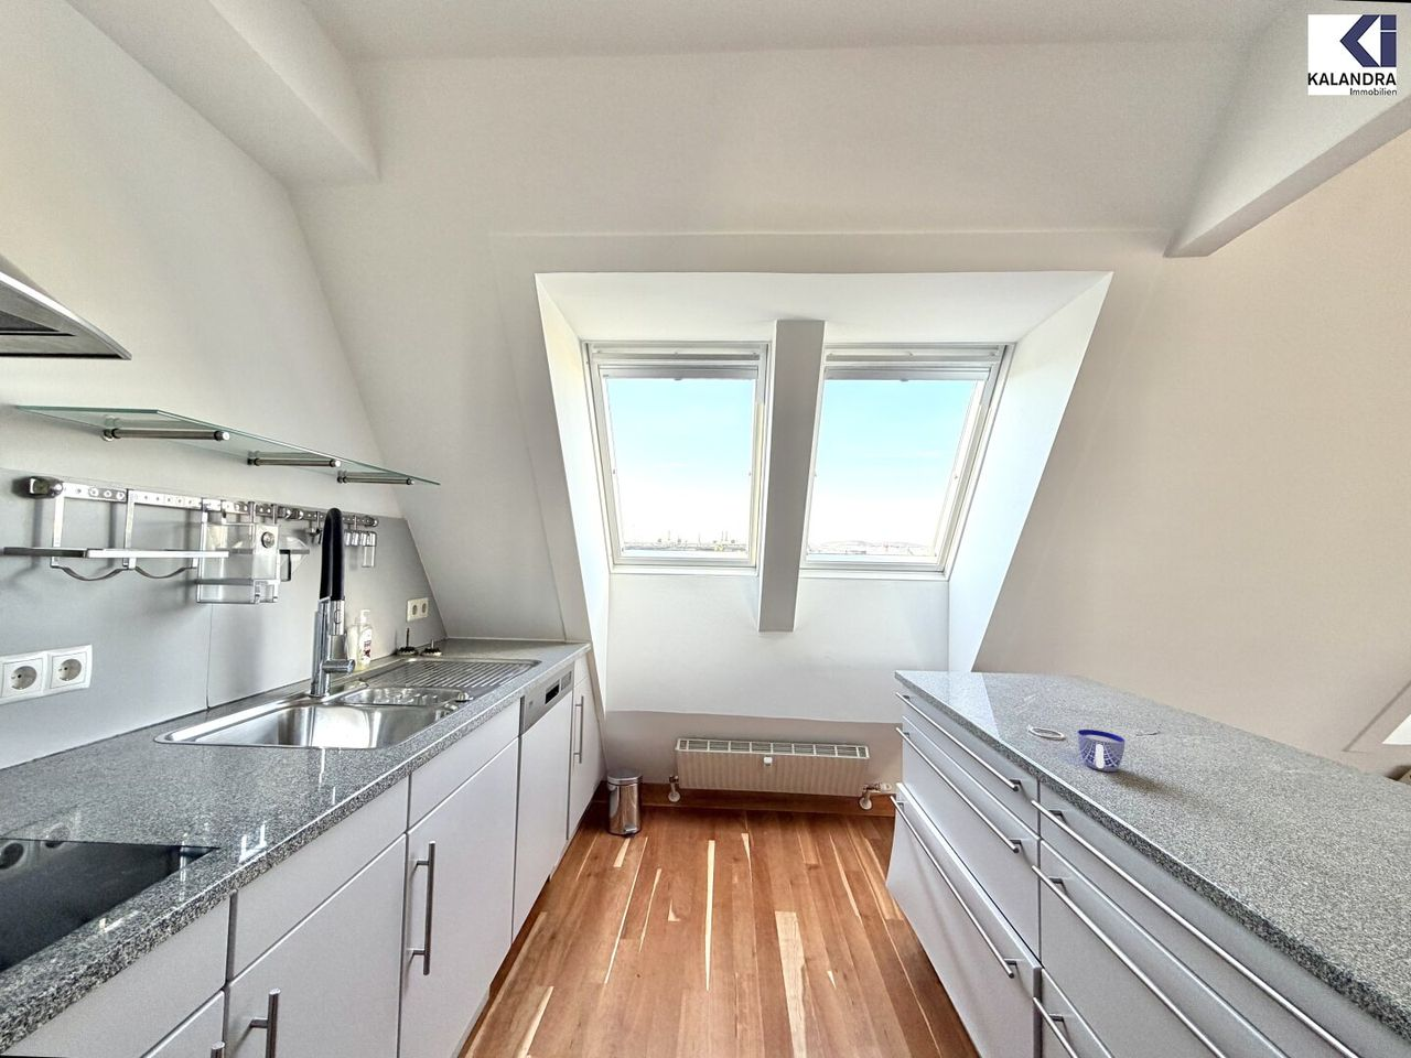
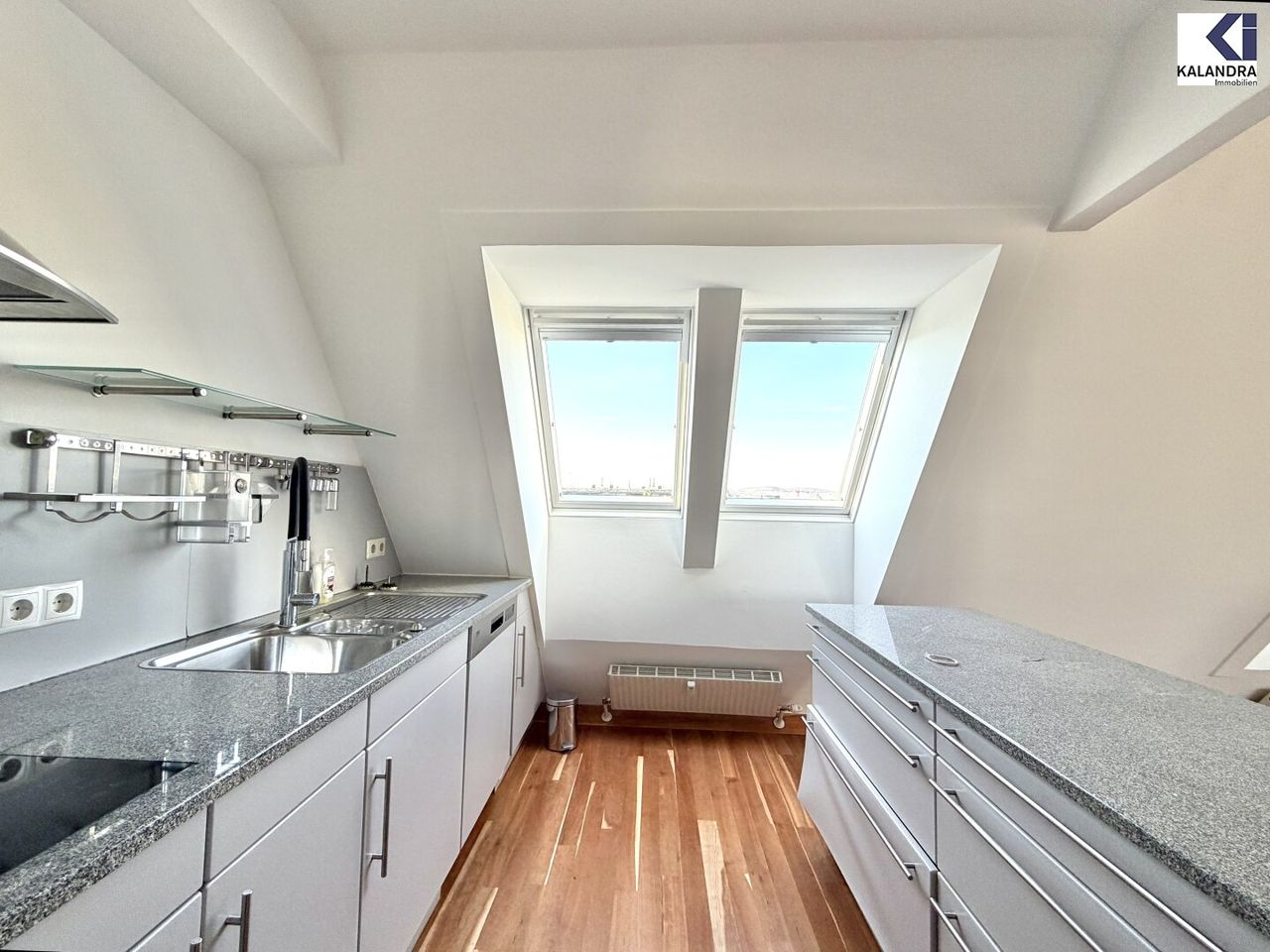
- cup (1100, 752)
